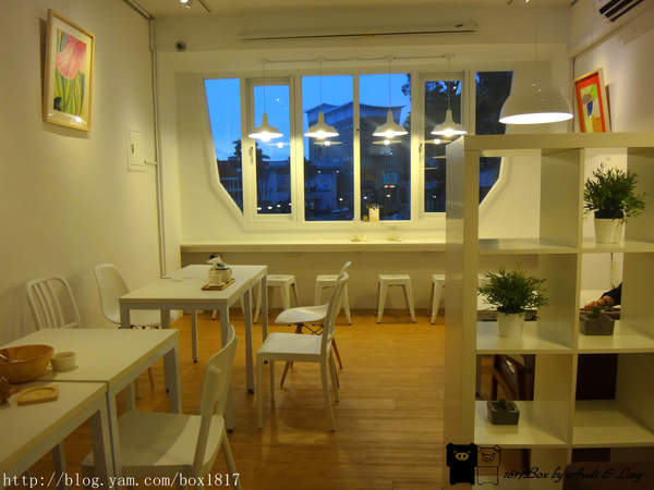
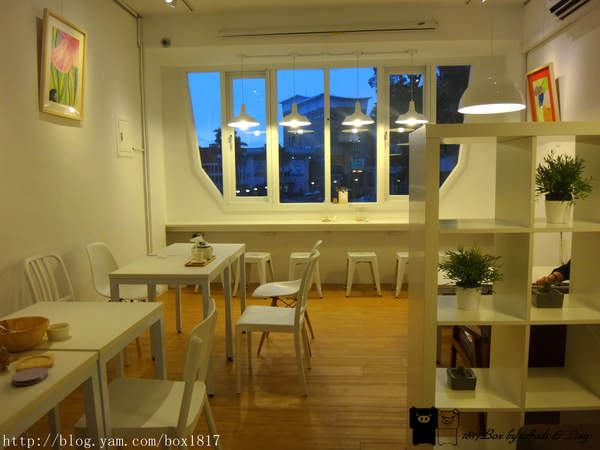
+ coaster (30, 376)
